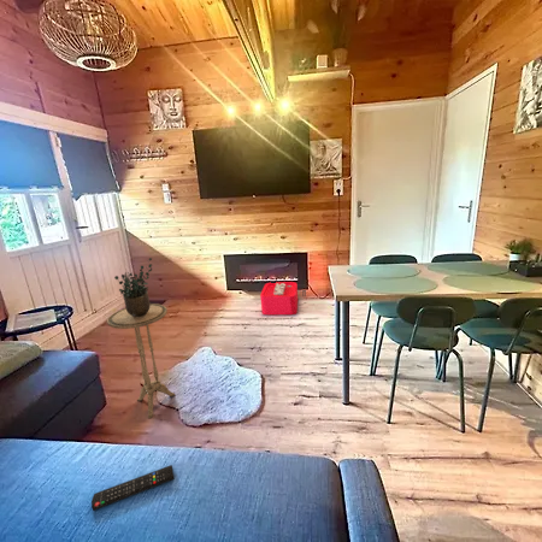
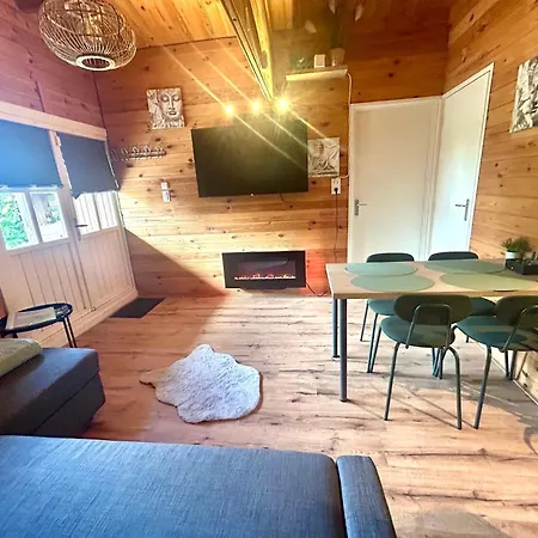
- potted plant (136, 287)
- storage bin (284, 295)
- side table (145, 360)
- remote control (134, 487)
